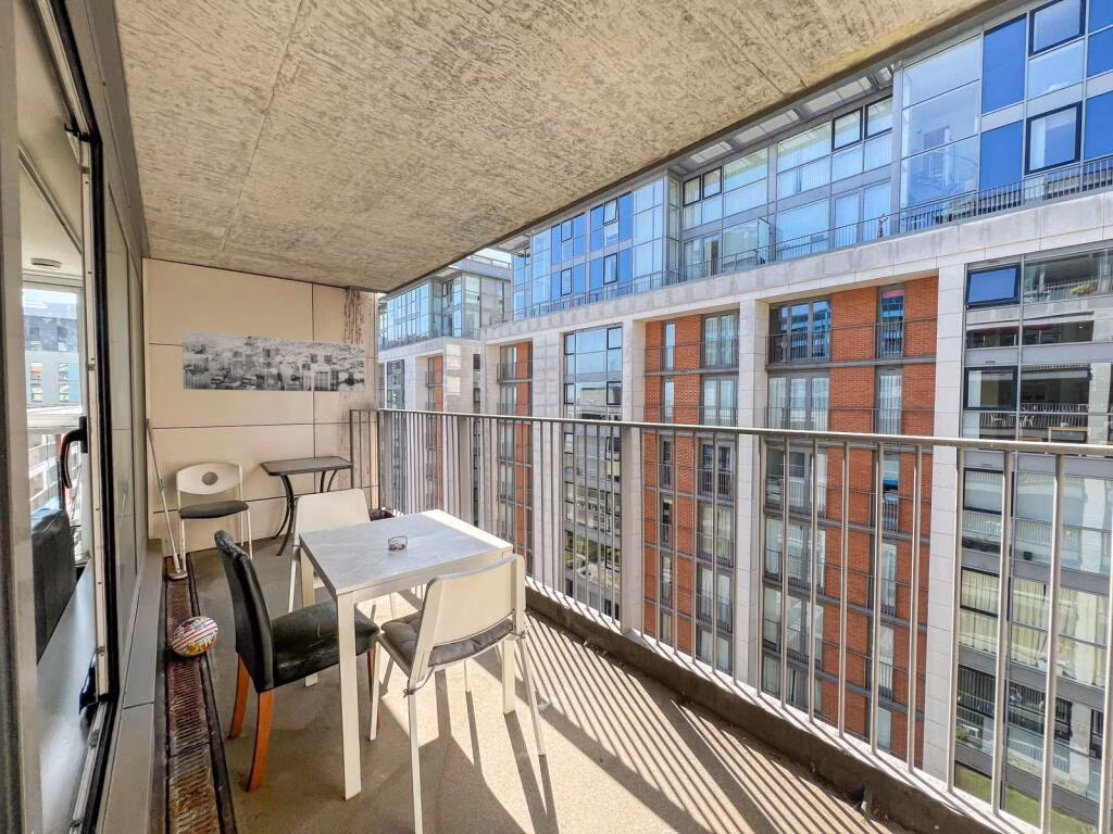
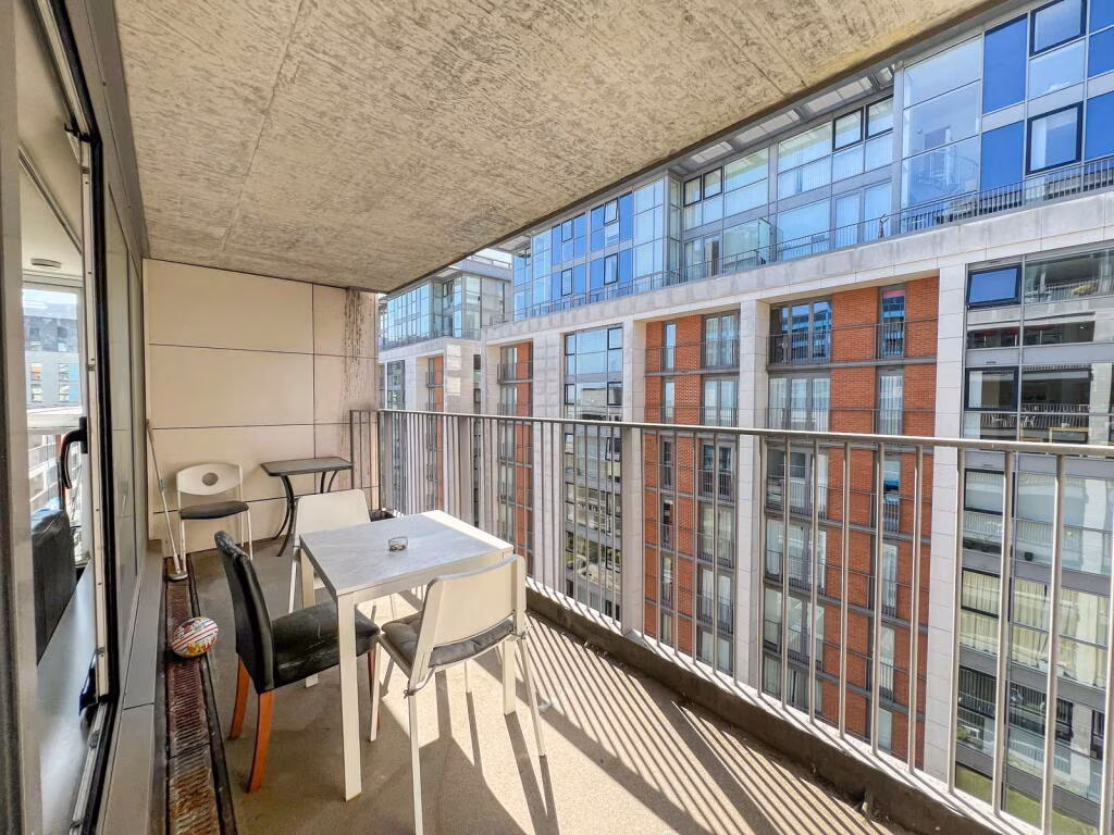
- wall art (283, 364)
